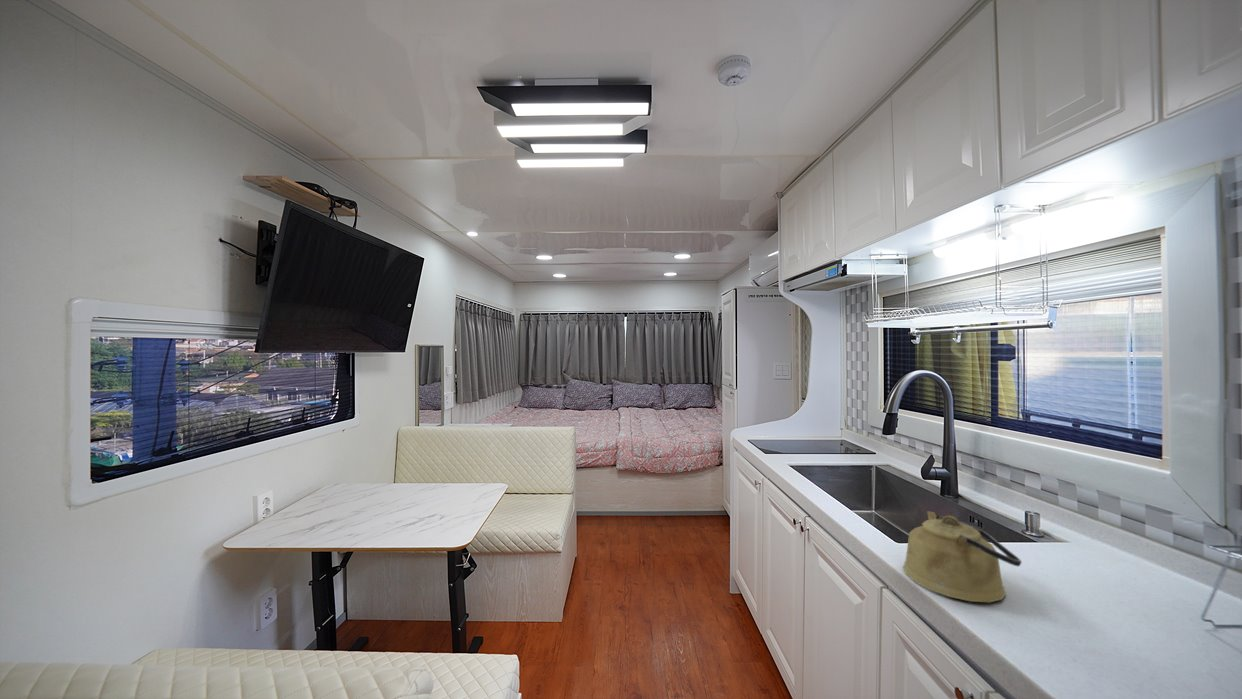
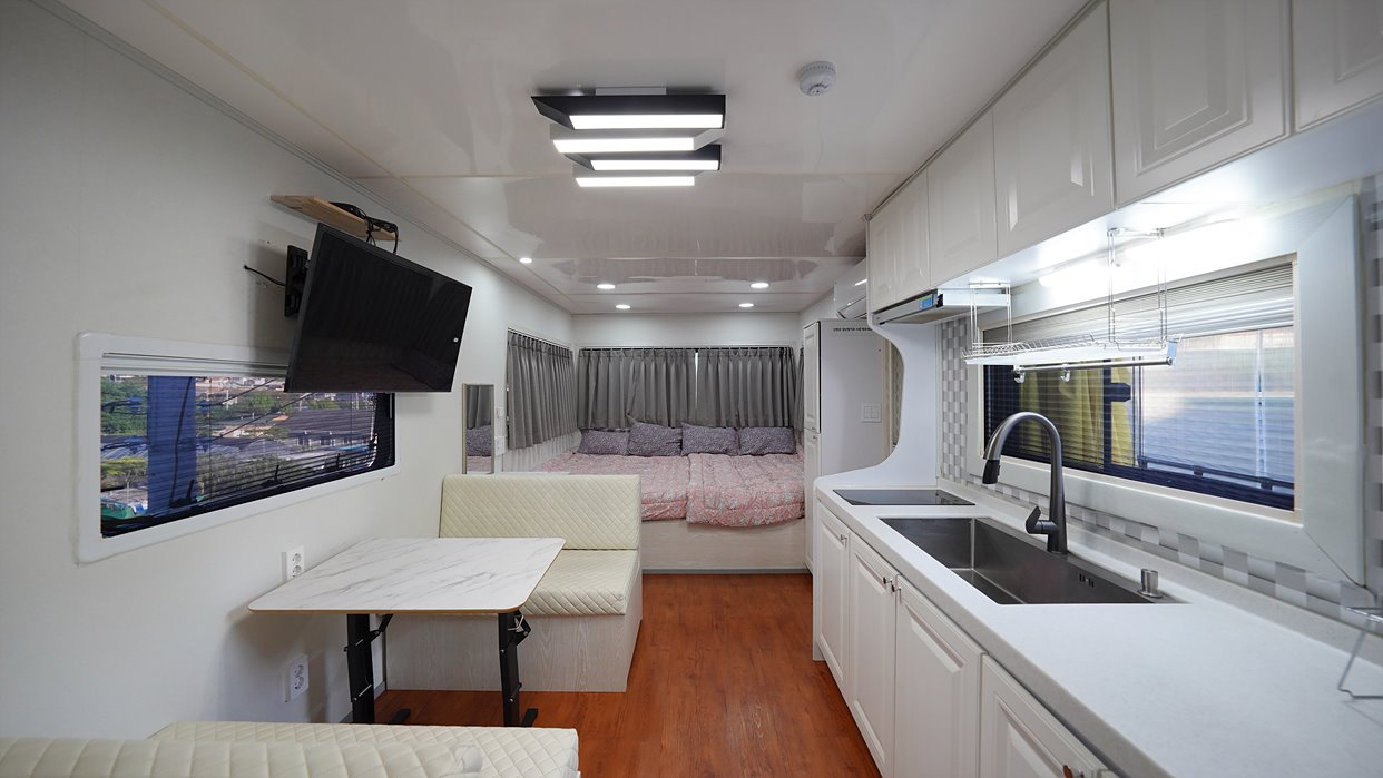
- kettle (948, 544)
